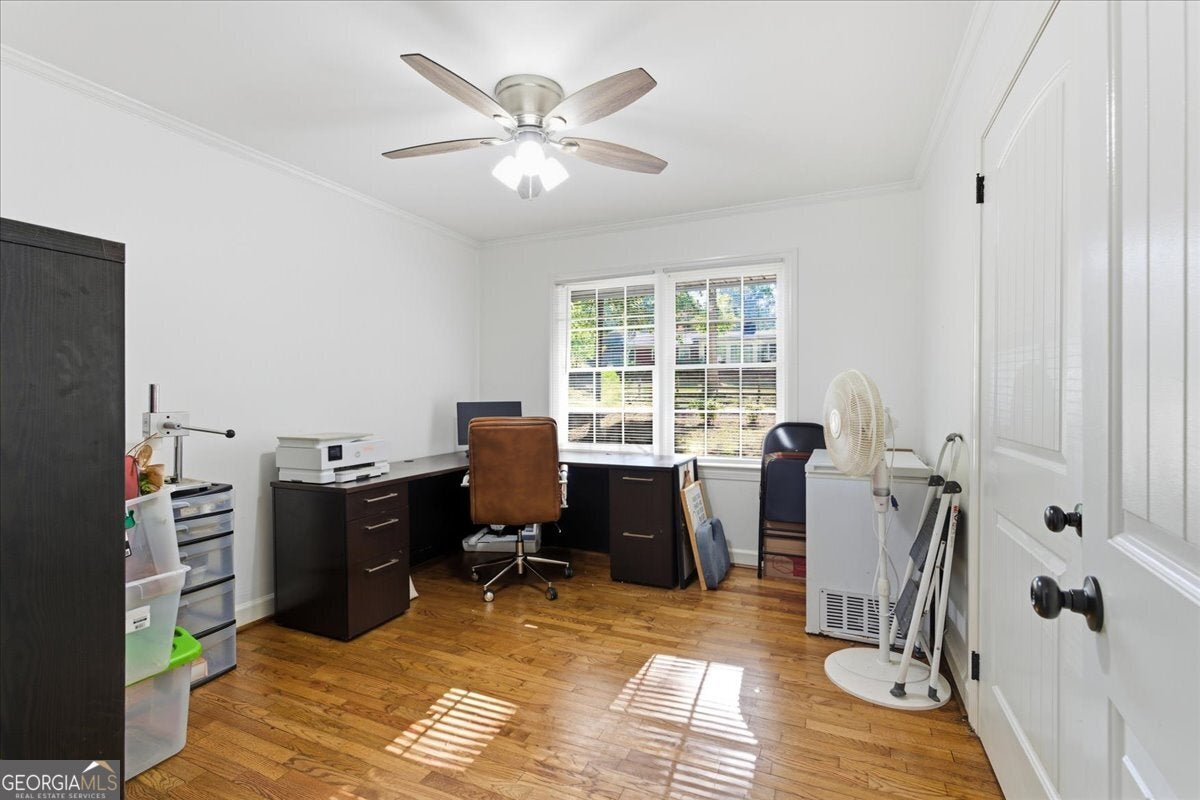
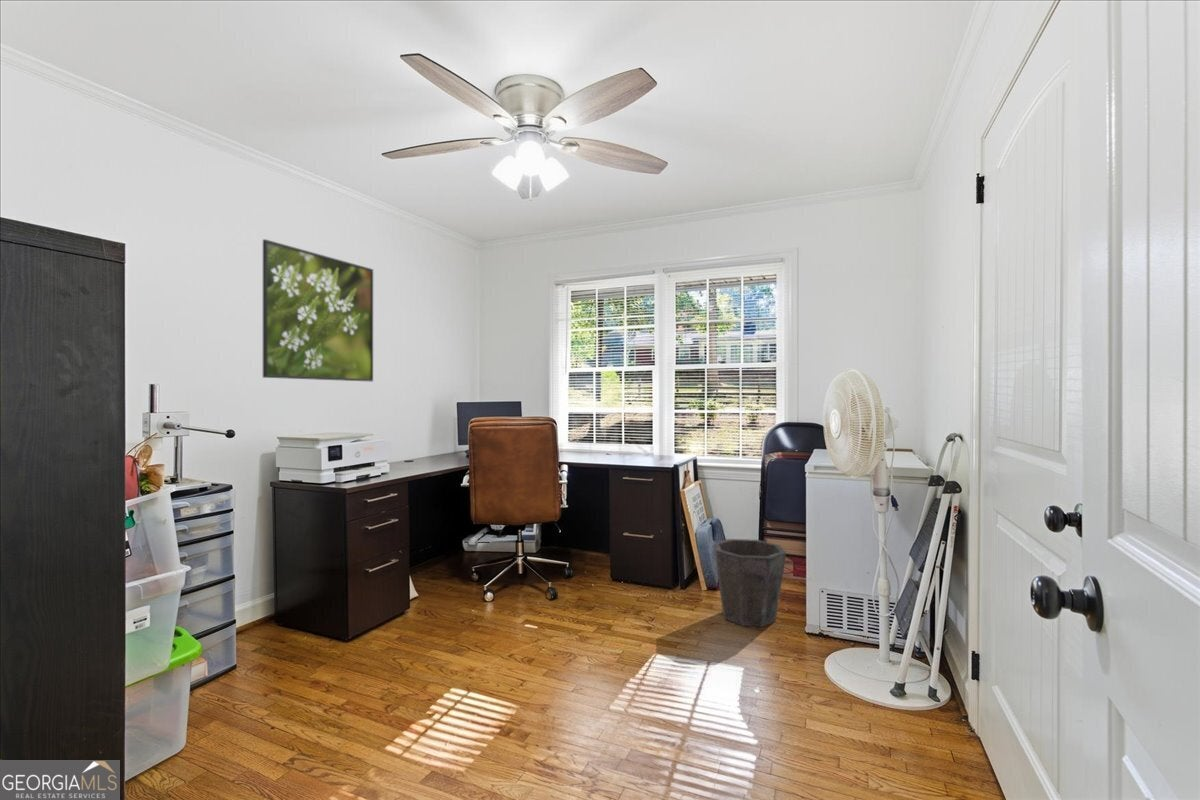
+ waste bin (748, 581)
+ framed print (323, 317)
